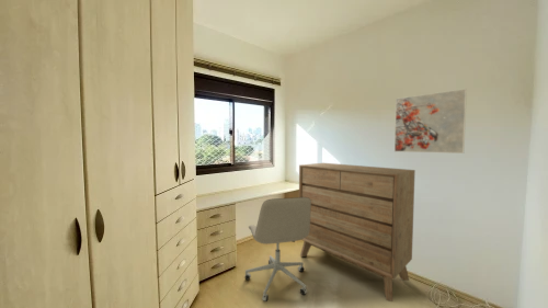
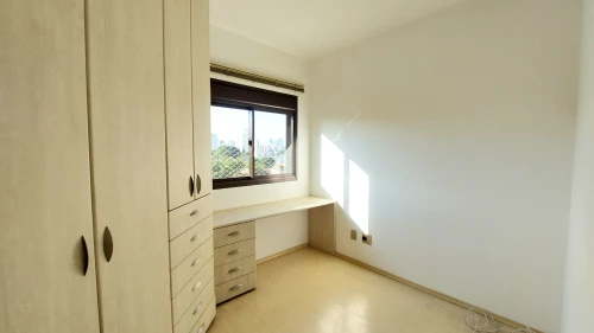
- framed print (426, 123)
- dresser (350, 217)
- office chair (277, 236)
